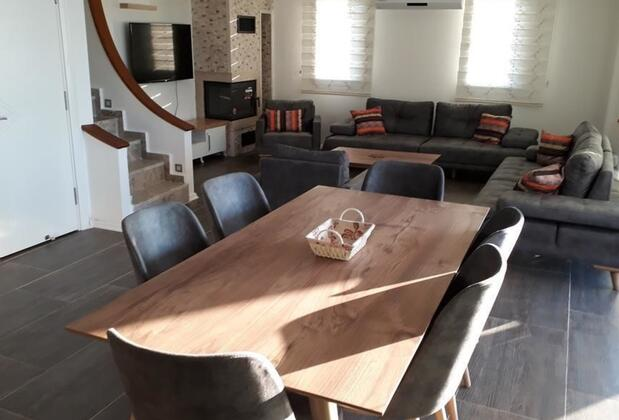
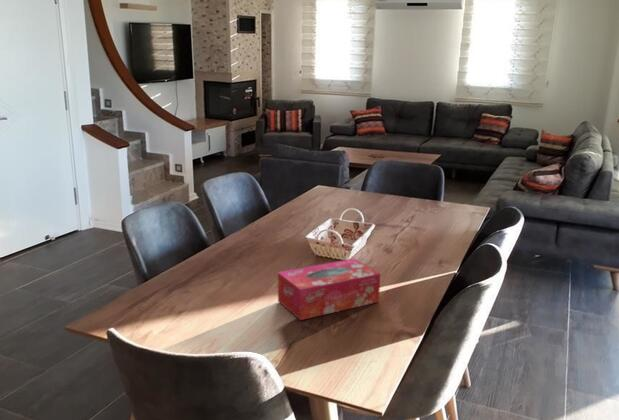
+ tissue box (328, 287)
